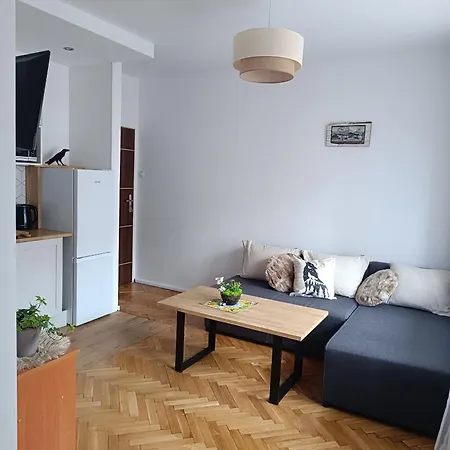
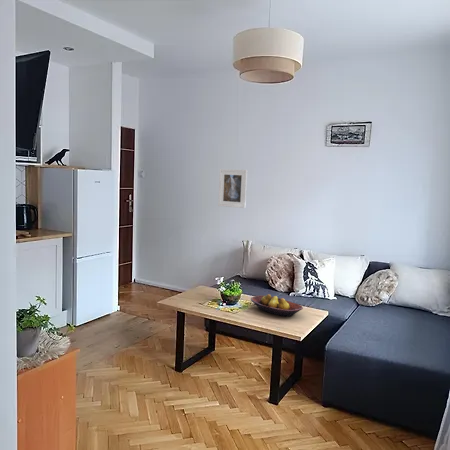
+ fruit bowl (275, 303)
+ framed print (232, 188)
